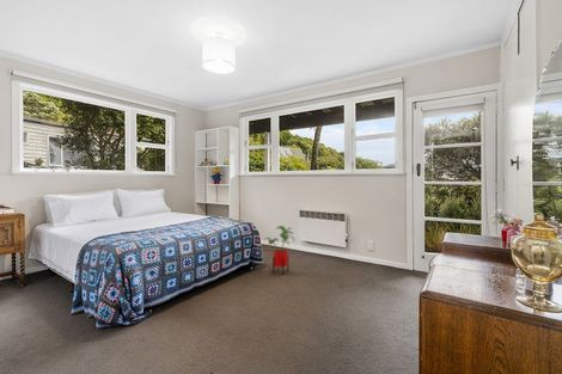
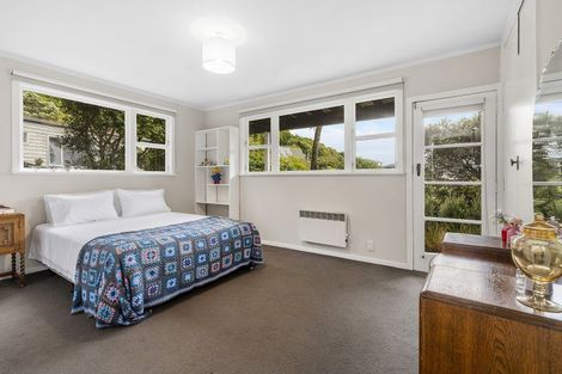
- house plant (280, 250)
